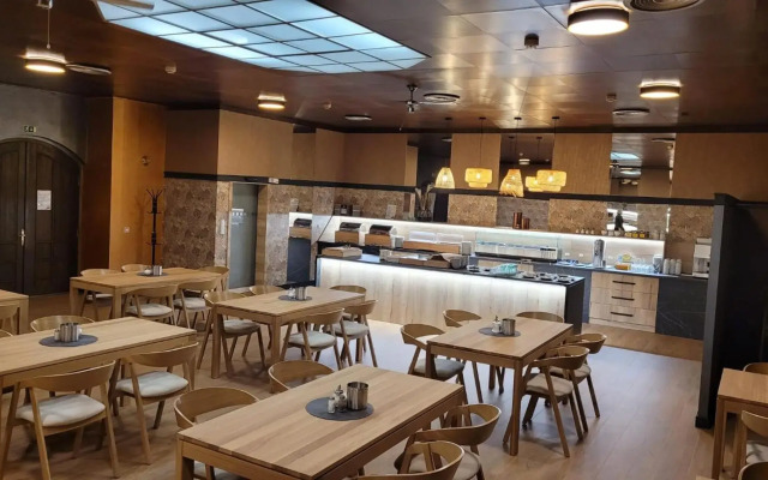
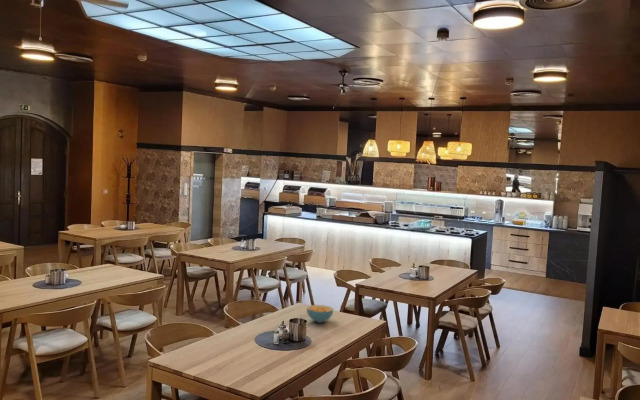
+ cereal bowl (319, 314)
